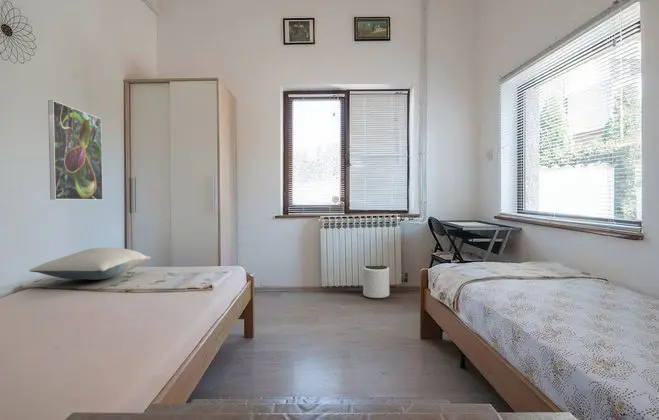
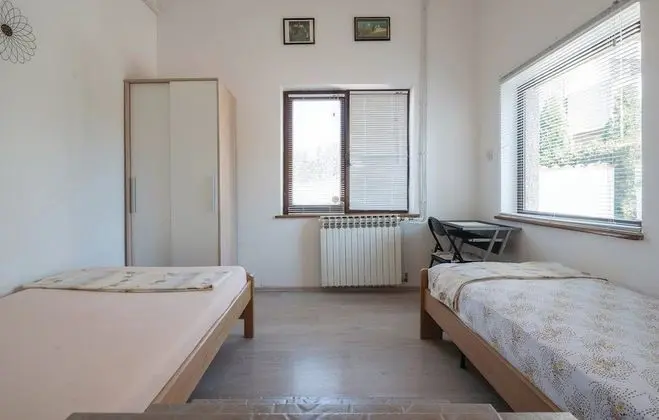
- pillow (95, 264)
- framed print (78, 155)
- plant pot (376, 281)
